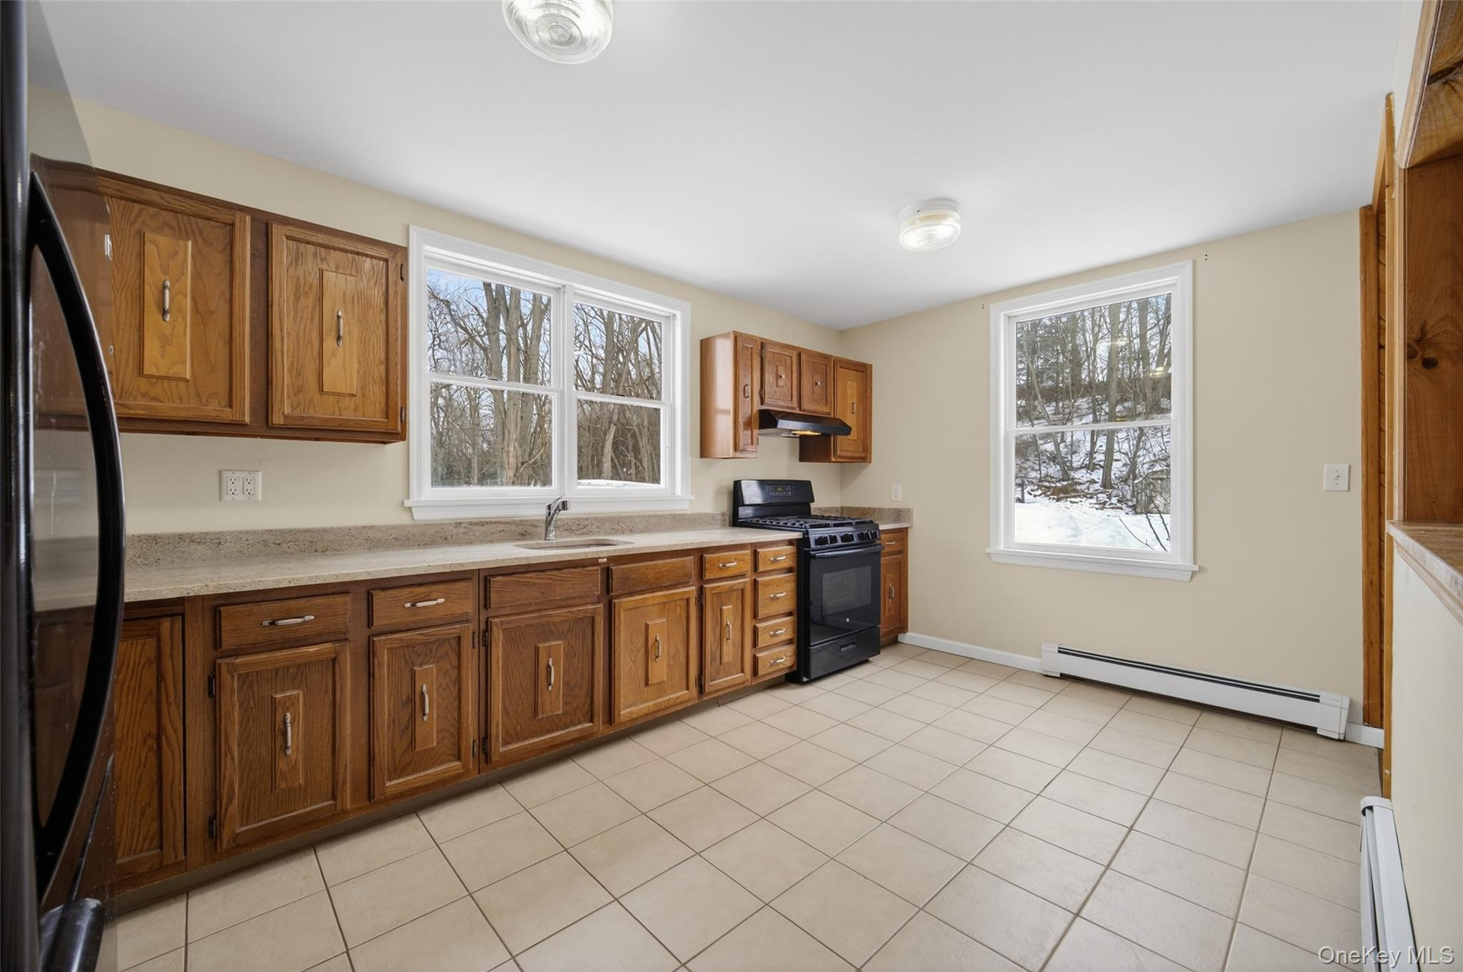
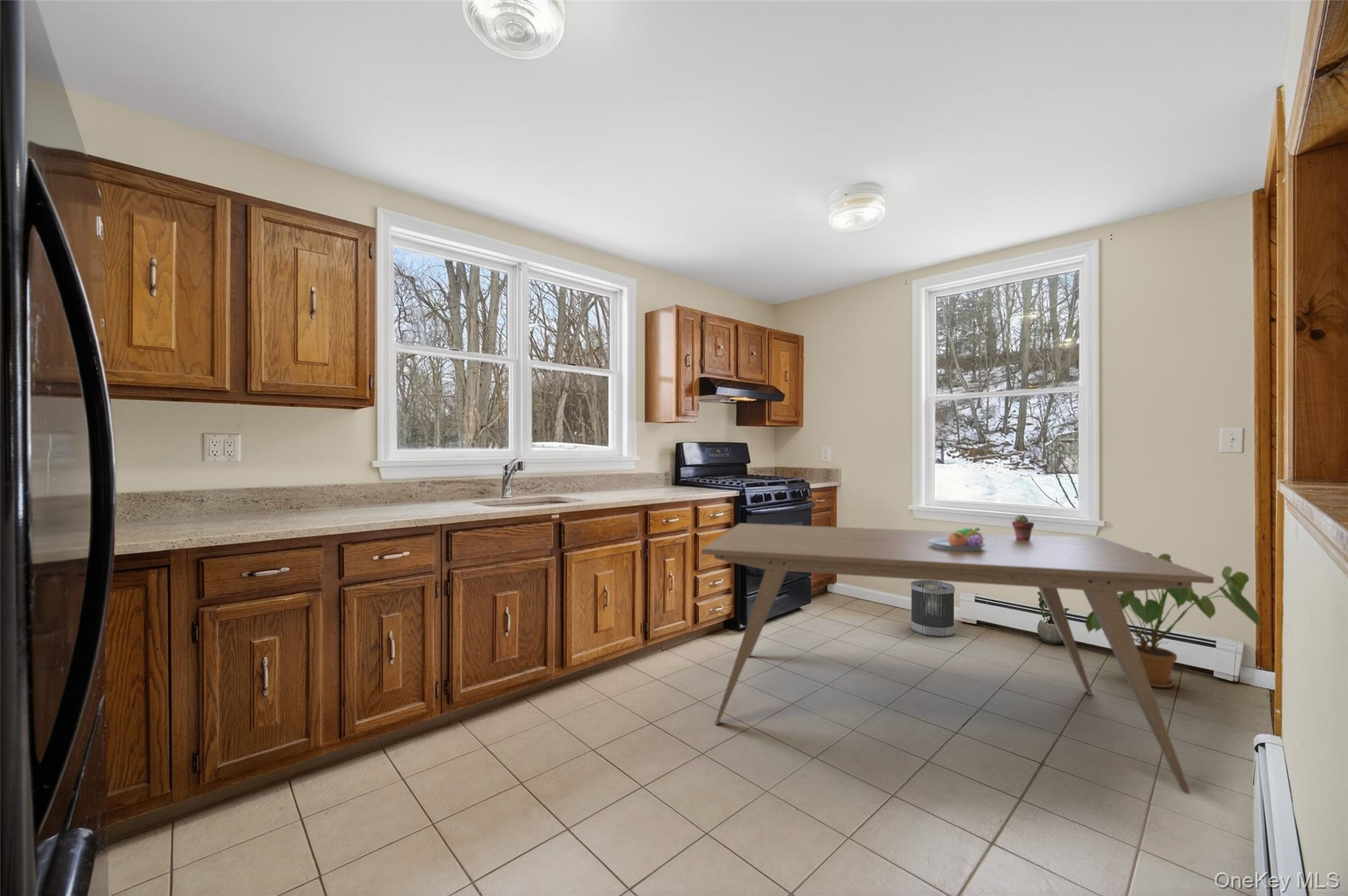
+ fruit bowl (958, 536)
+ potted succulent (1022, 526)
+ house plant (1166, 616)
+ wastebasket (932, 607)
+ dining table (914, 579)
+ potted plant (1051, 616)
